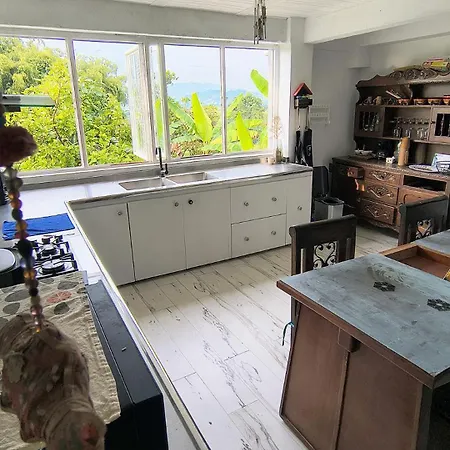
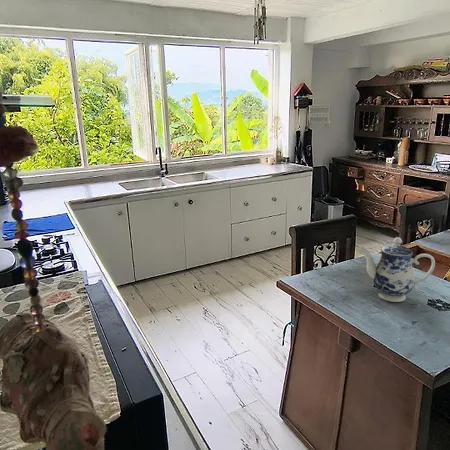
+ teapot (394, 267)
